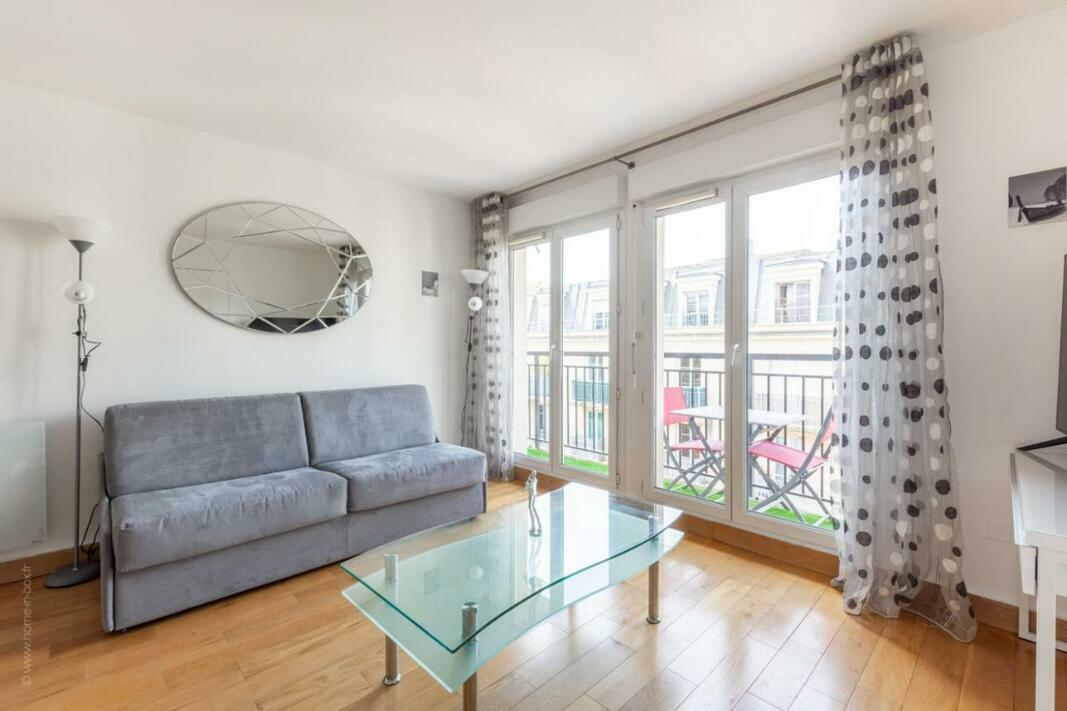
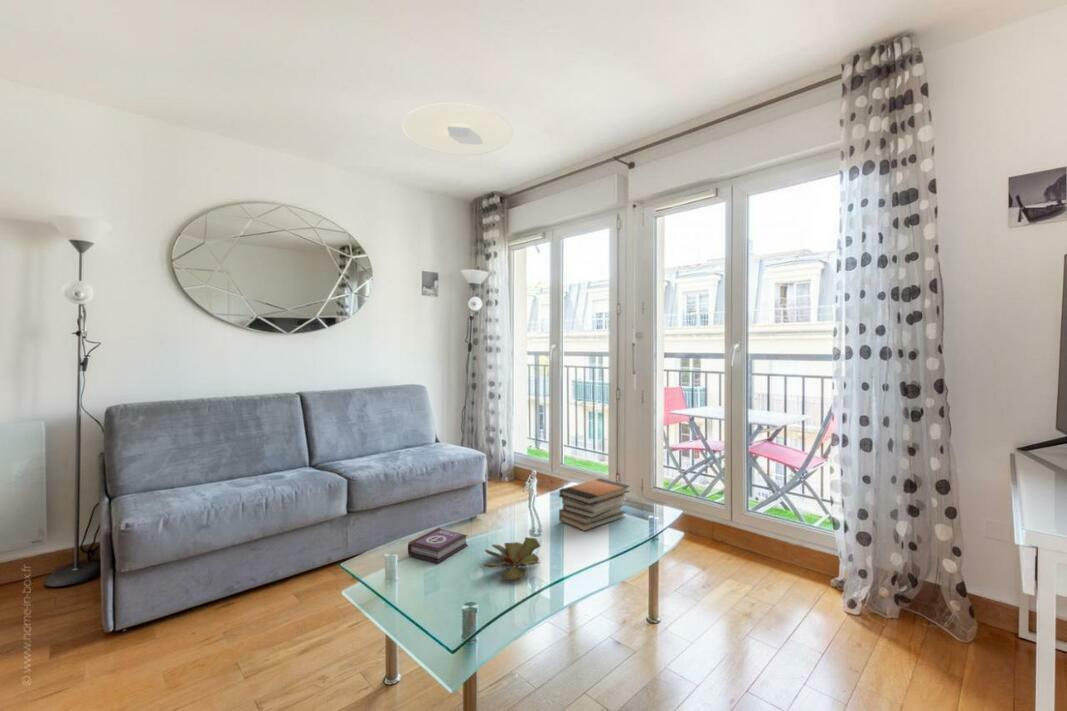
+ book (438, 543)
+ ceiling light (458, 126)
+ succulent plant (513, 556)
+ book stack (594, 503)
